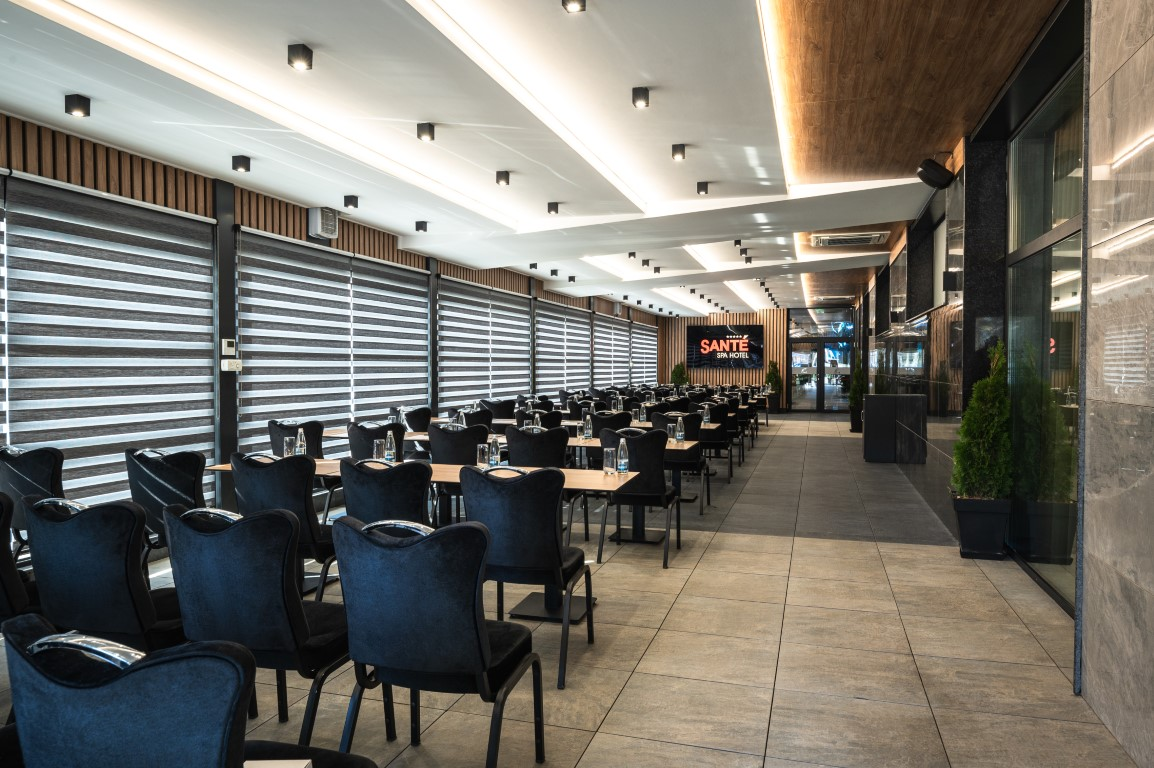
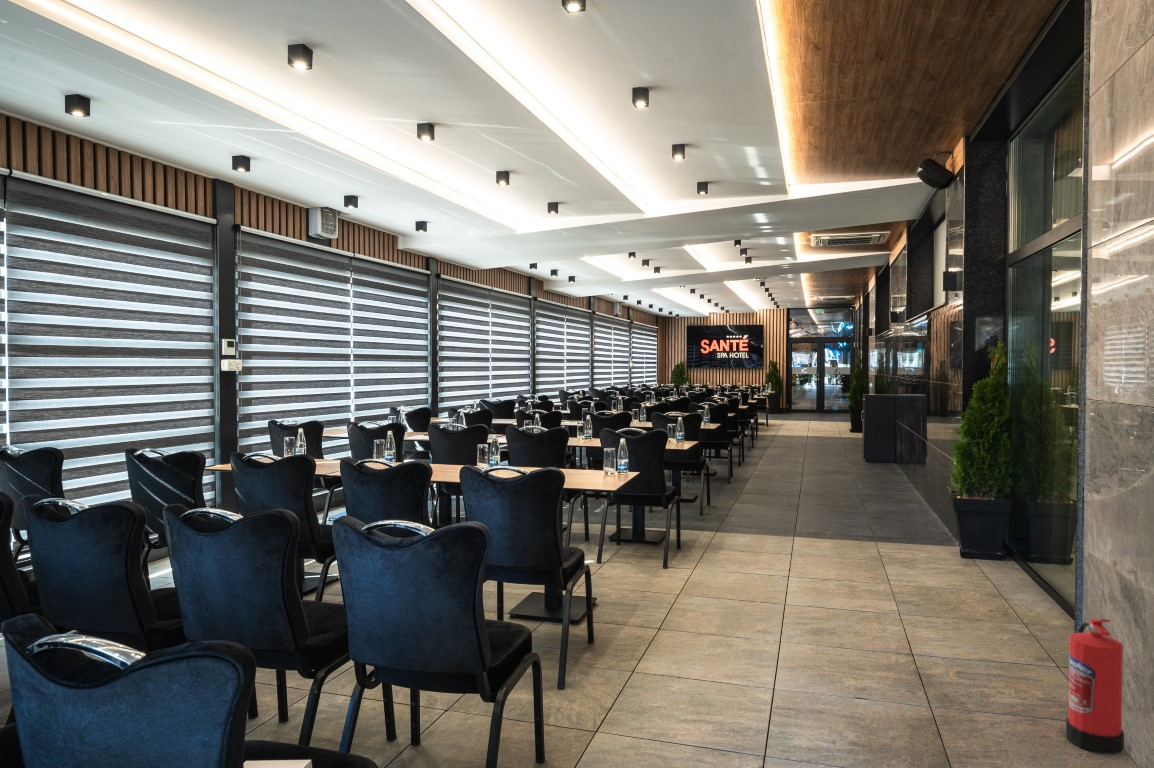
+ fire extinguisher (1090, 672)
